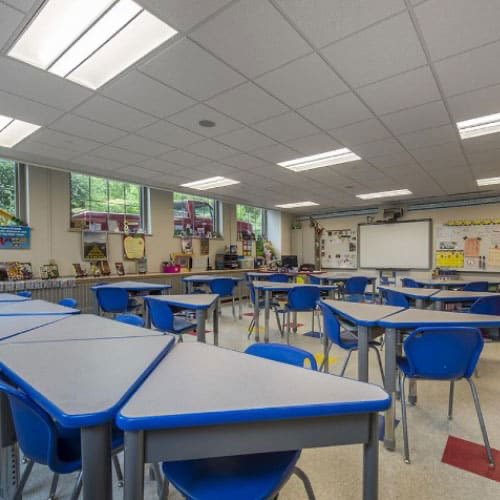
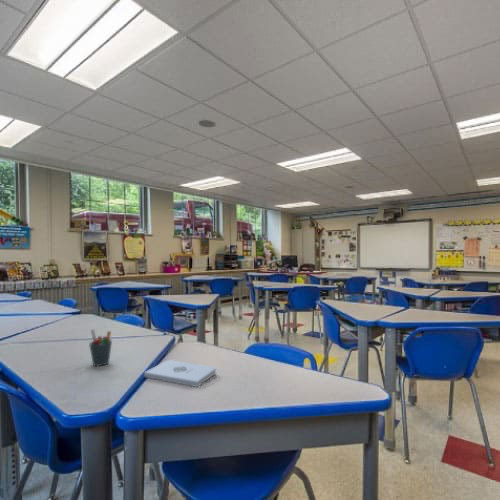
+ notepad (181, 372)
+ pen holder (101, 346)
